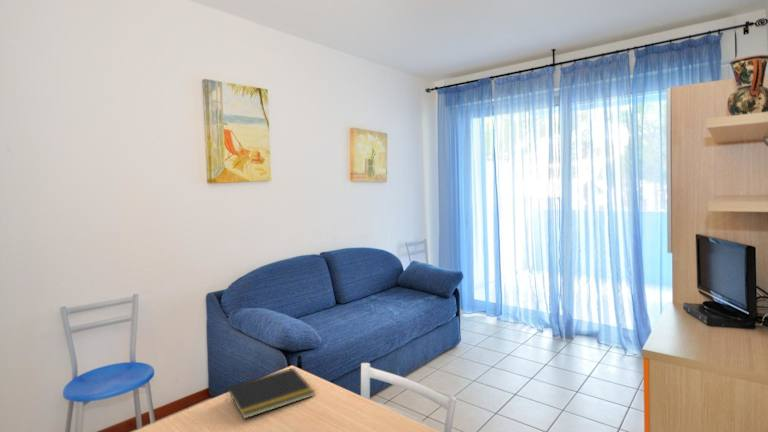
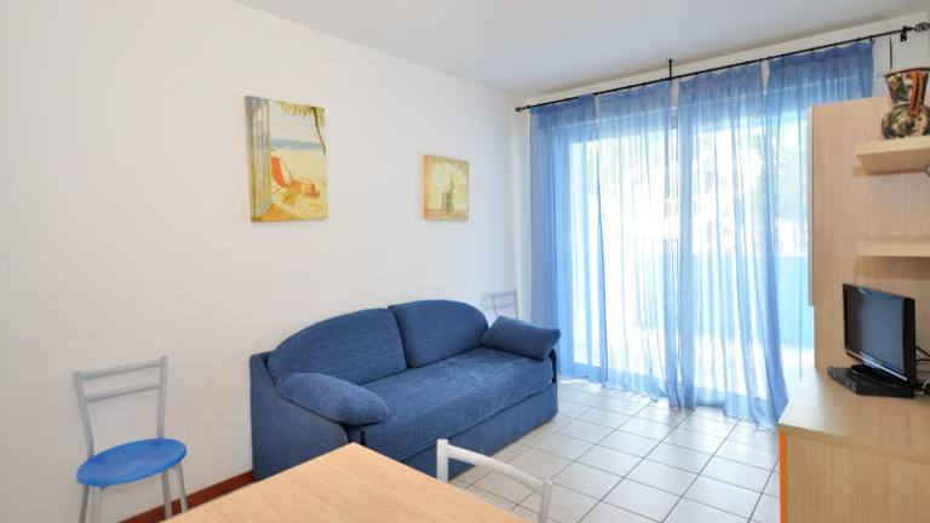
- notepad (271, 390)
